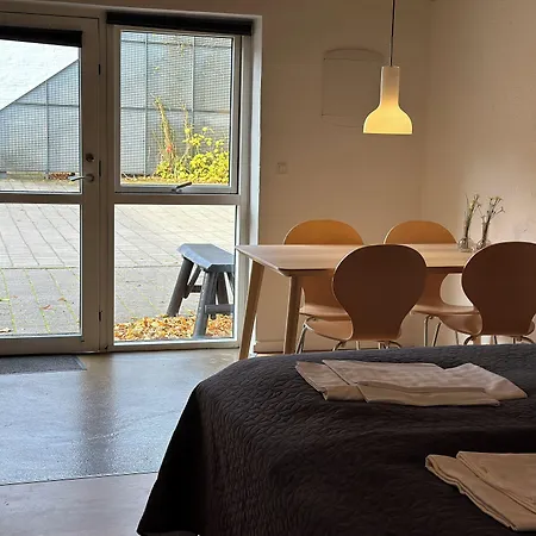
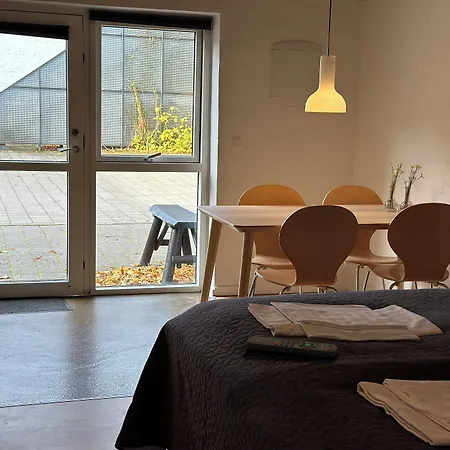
+ remote control (291, 346)
